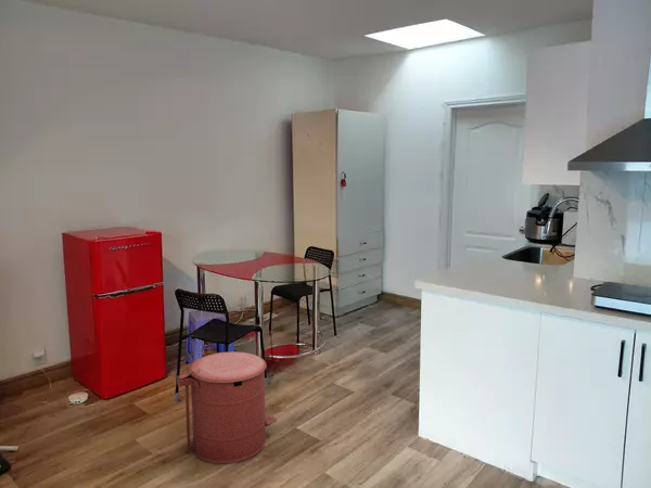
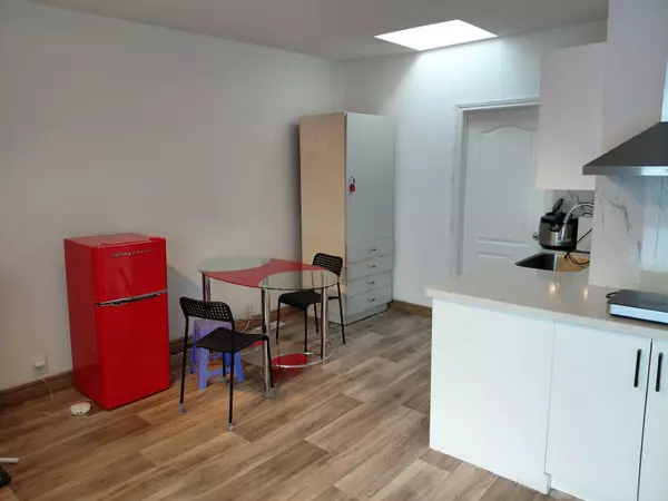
- trash can (229, 402)
